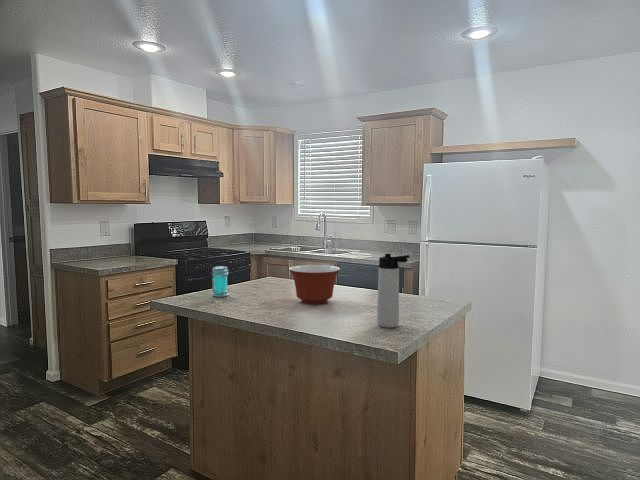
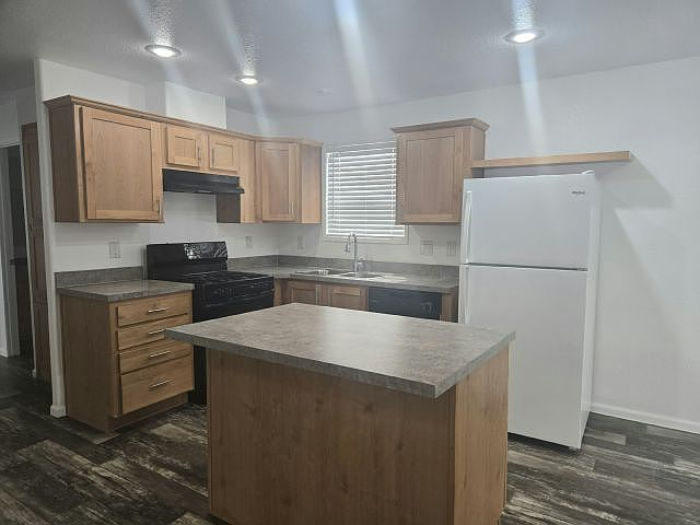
- thermos bottle (393, 290)
- jar (220, 280)
- mixing bowl (314, 284)
